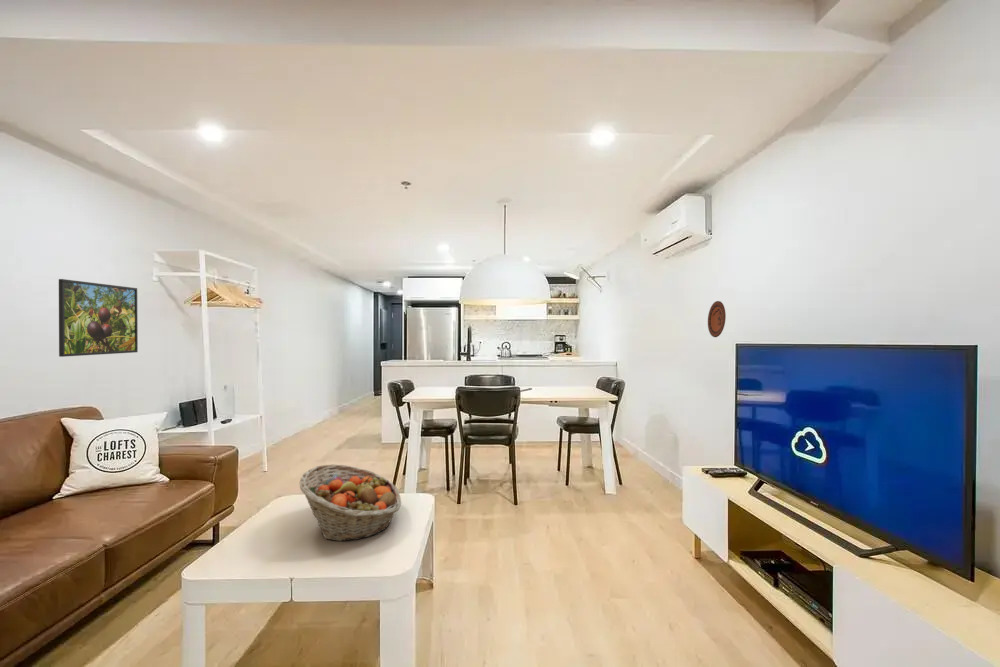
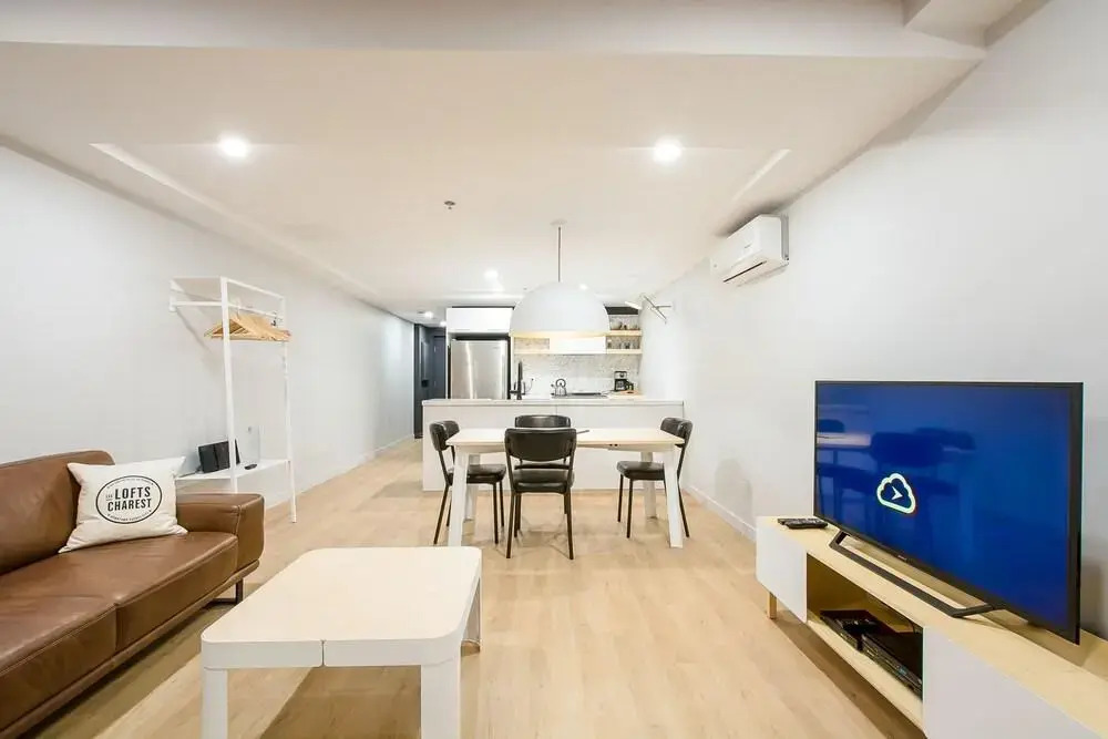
- fruit basket (352, 497)
- decorative plate (717, 319)
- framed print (101, 319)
